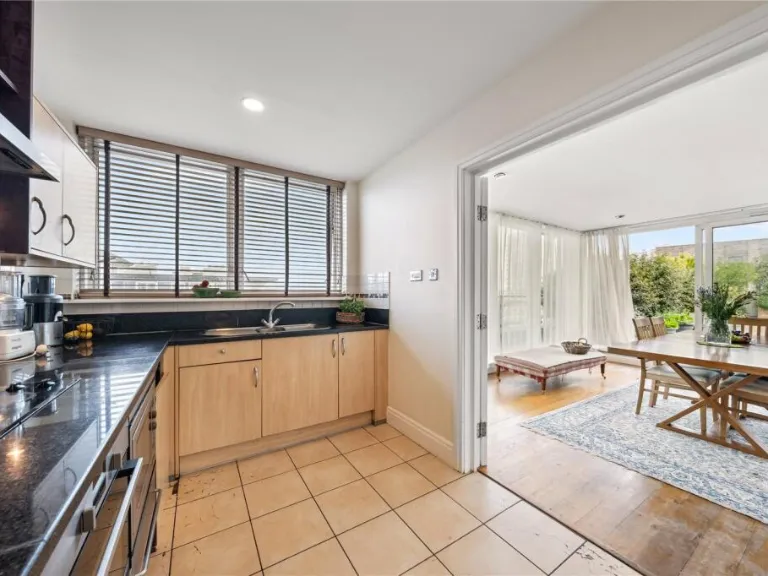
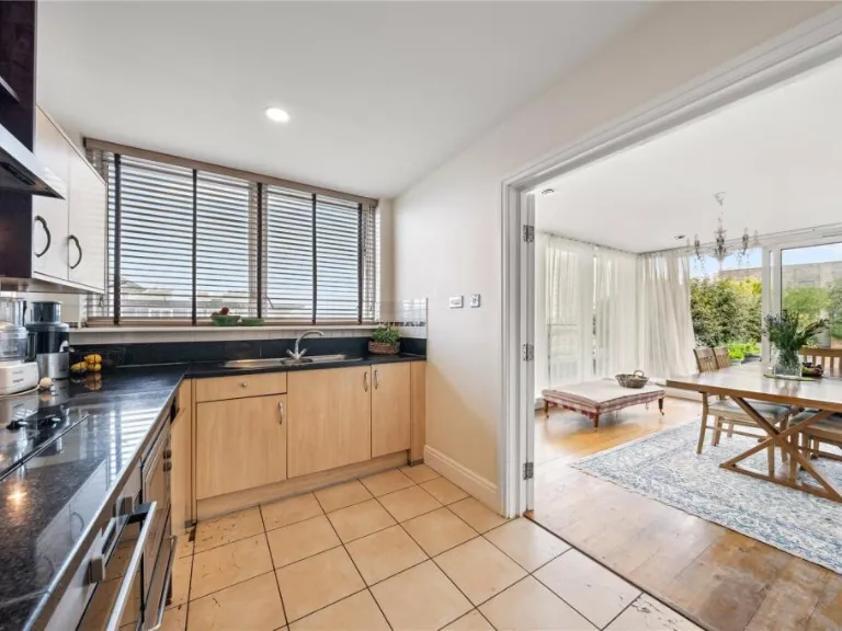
+ chandelier (719, 233)
